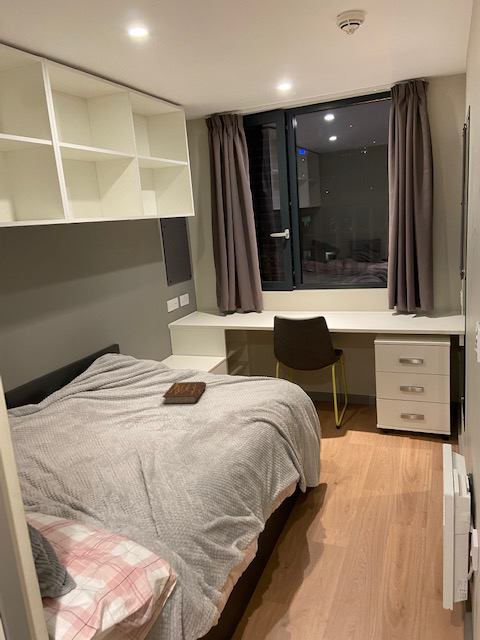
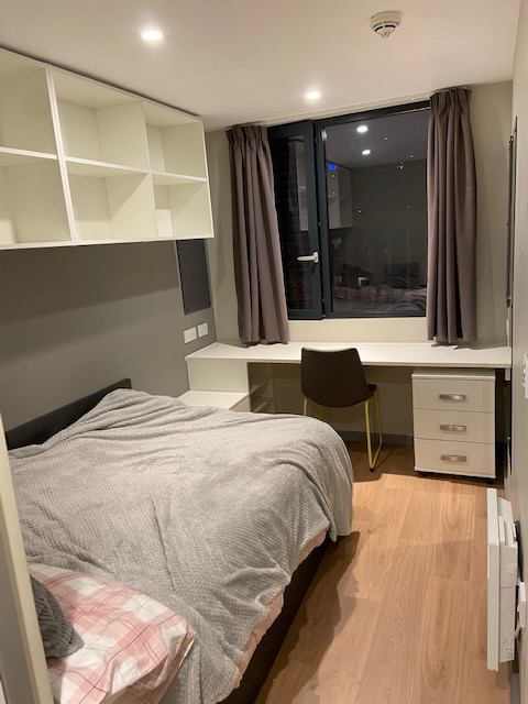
- book (185, 392)
